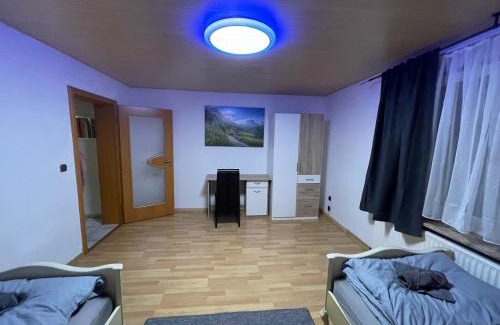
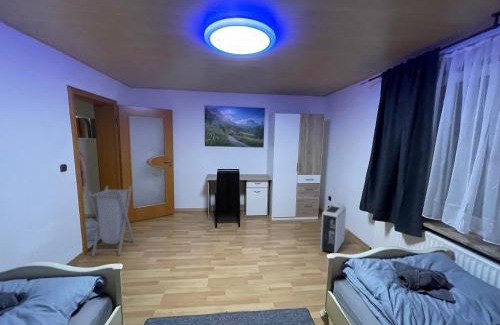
+ air purifier (333, 226)
+ laundry hamper (112, 219)
